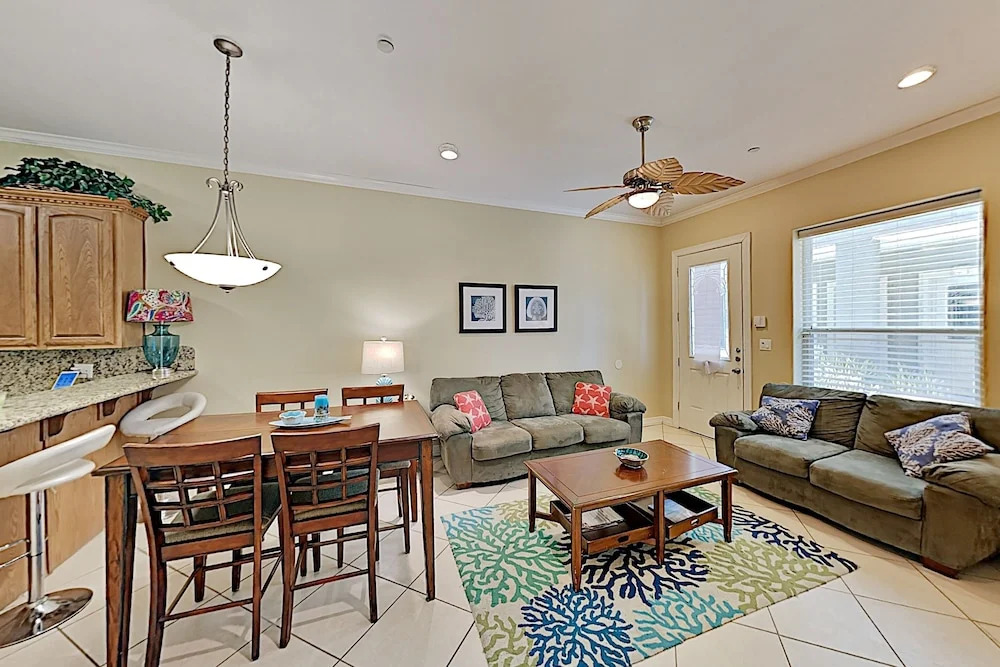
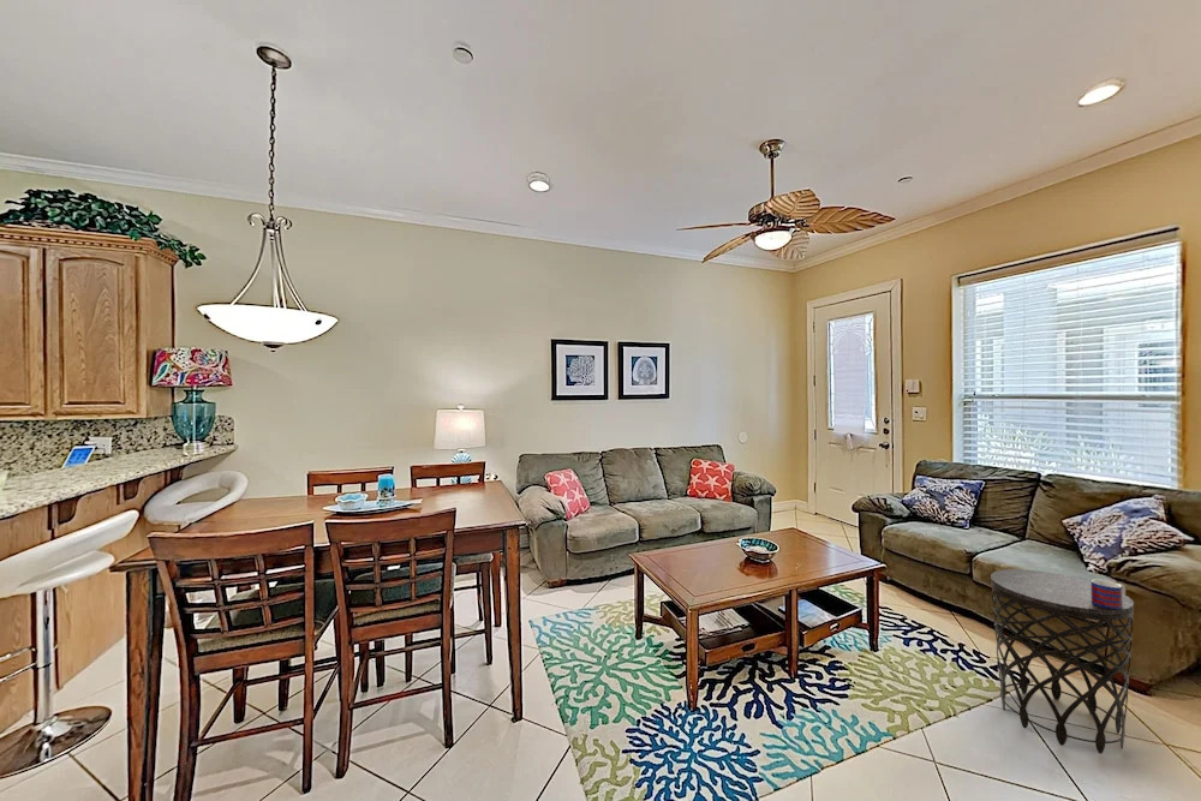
+ side table (1057, 652)
+ mug (1110, 593)
